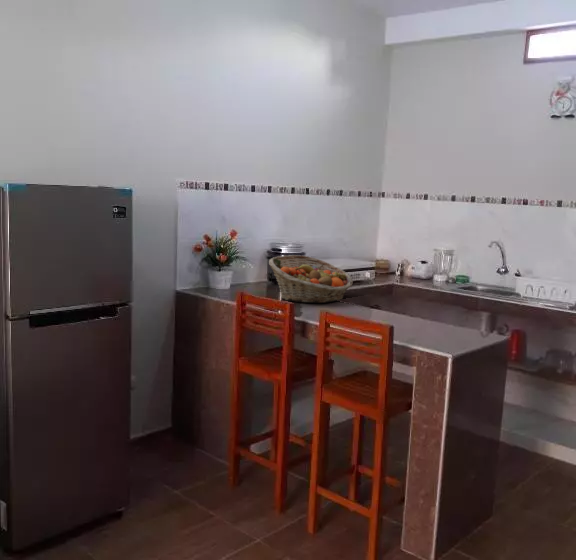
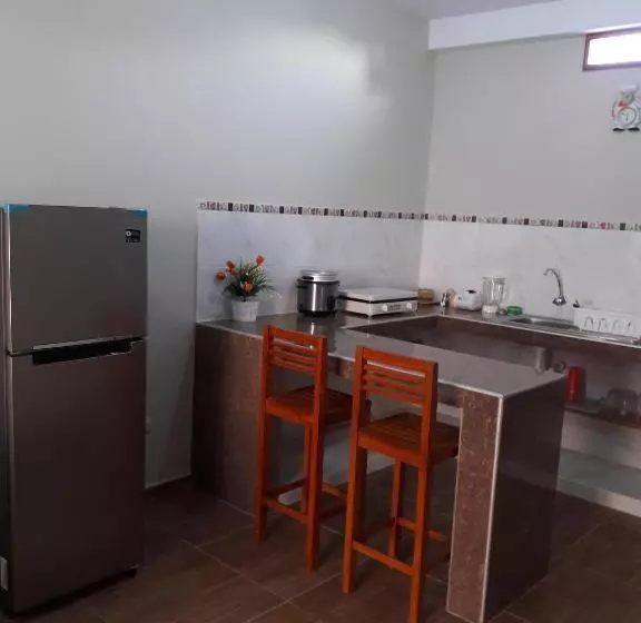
- fruit basket (310, 278)
